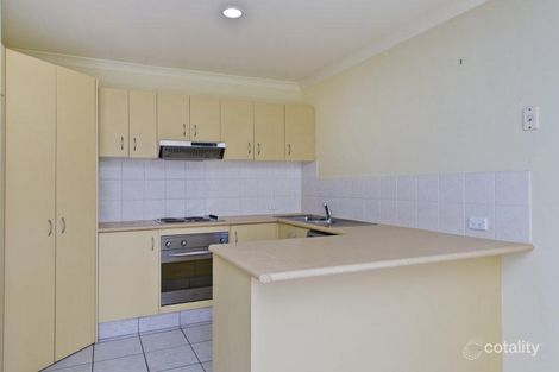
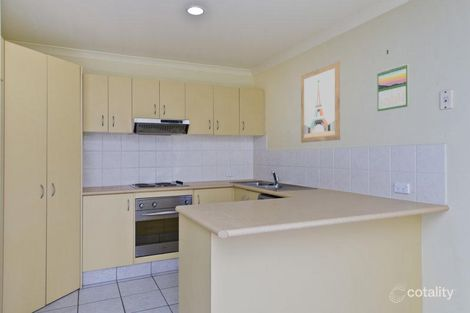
+ wall art (319, 105)
+ calendar (392, 88)
